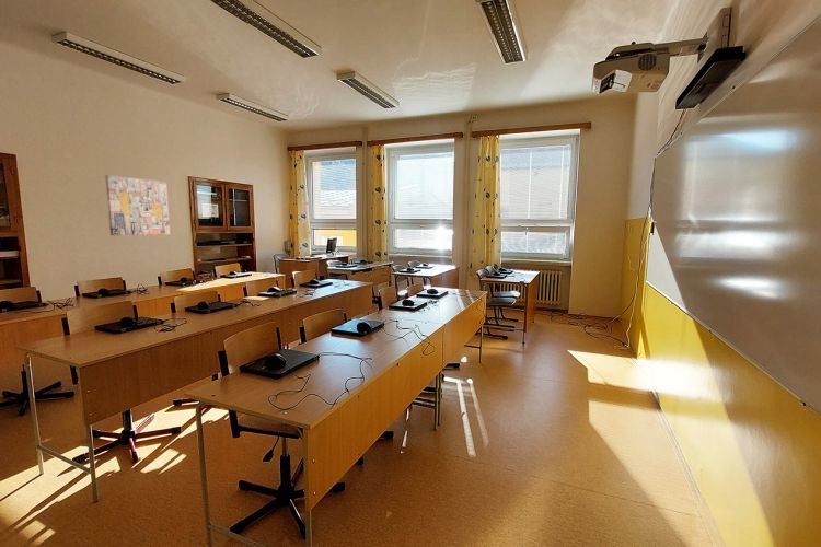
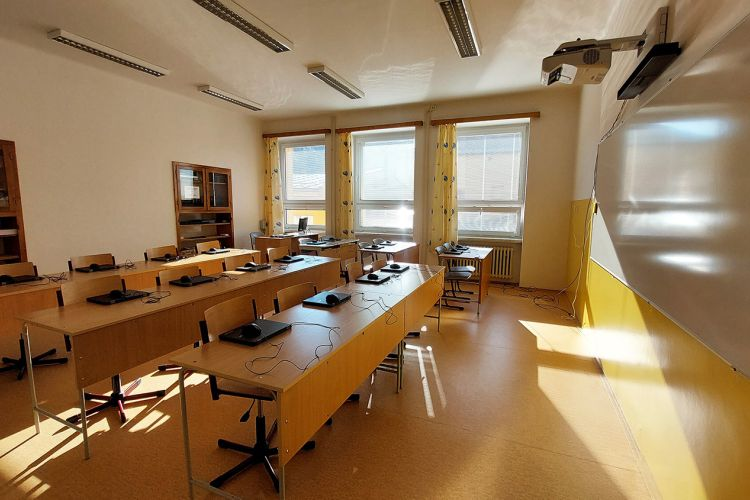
- wall art (139, 207)
